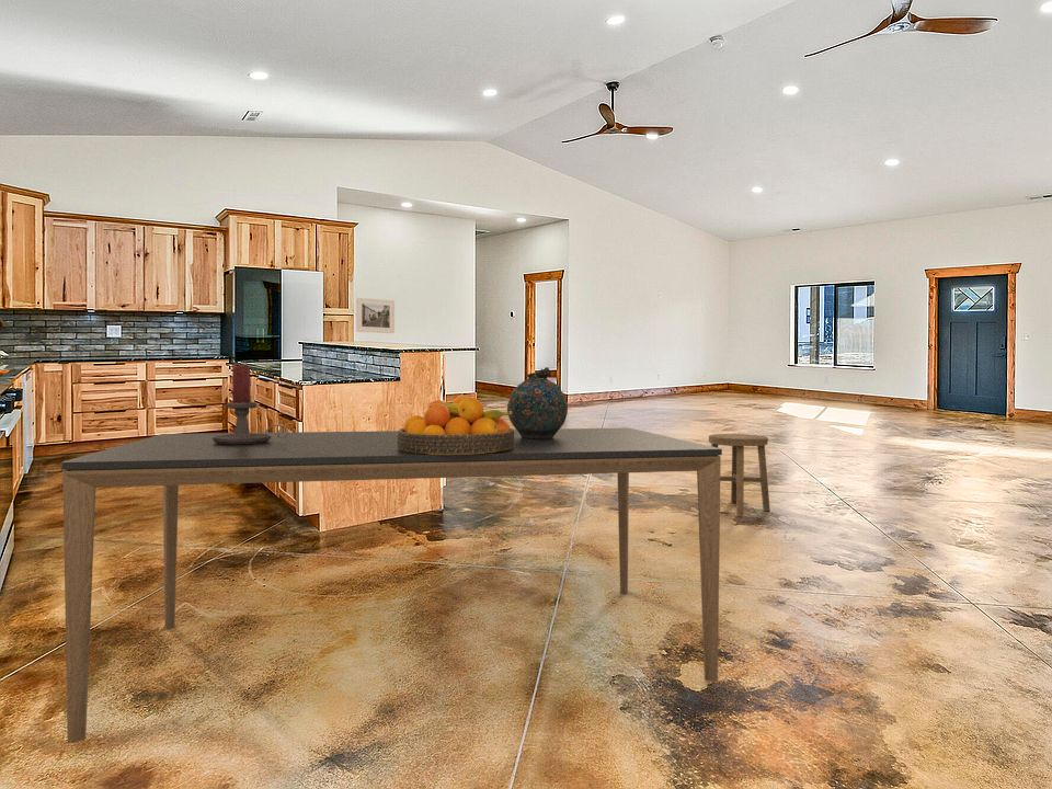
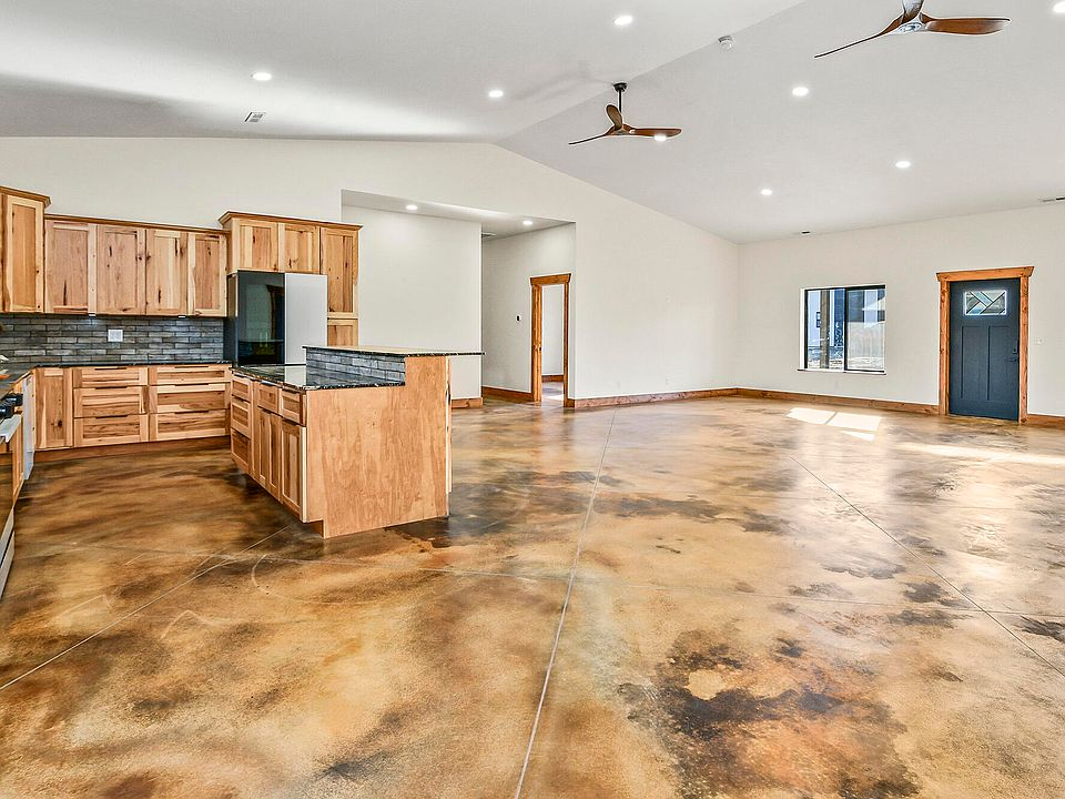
- candle holder (250, 402)
- fruit bowl (456, 422)
- snuff bottle (537, 401)
- dining table (416, 478)
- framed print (375, 316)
- stool (736, 472)
